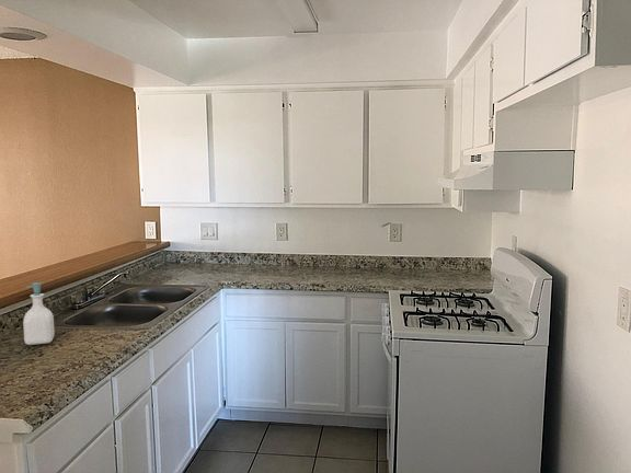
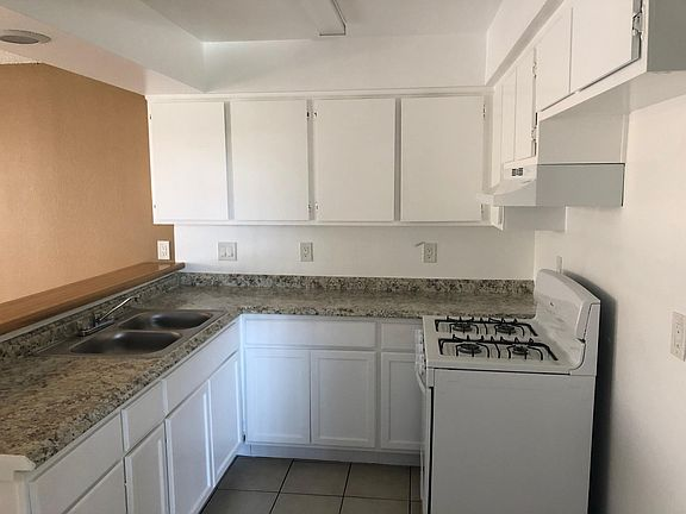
- soap bottle (37, 312)
